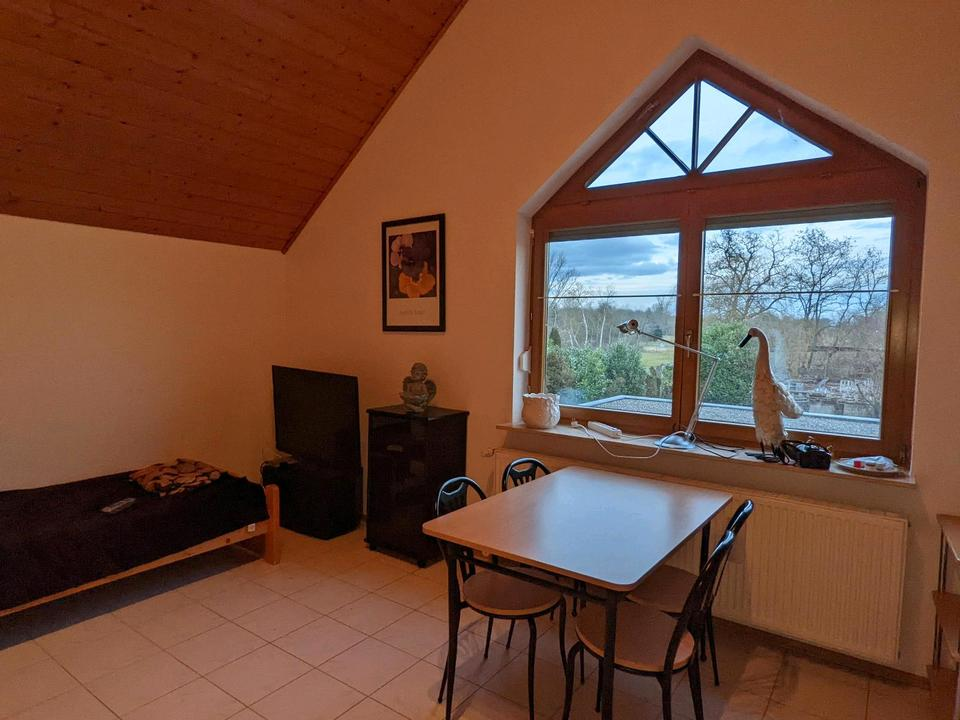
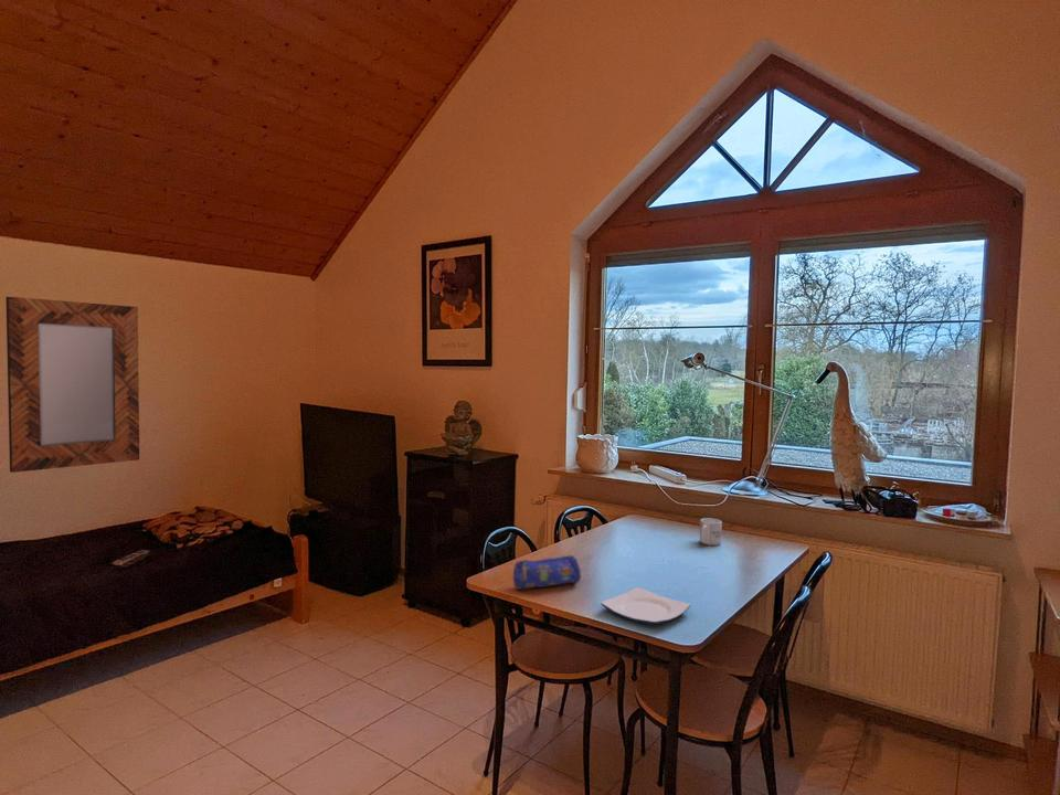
+ pencil case (547, 571)
+ plate (645, 607)
+ mug (708, 532)
+ home mirror (77, 384)
